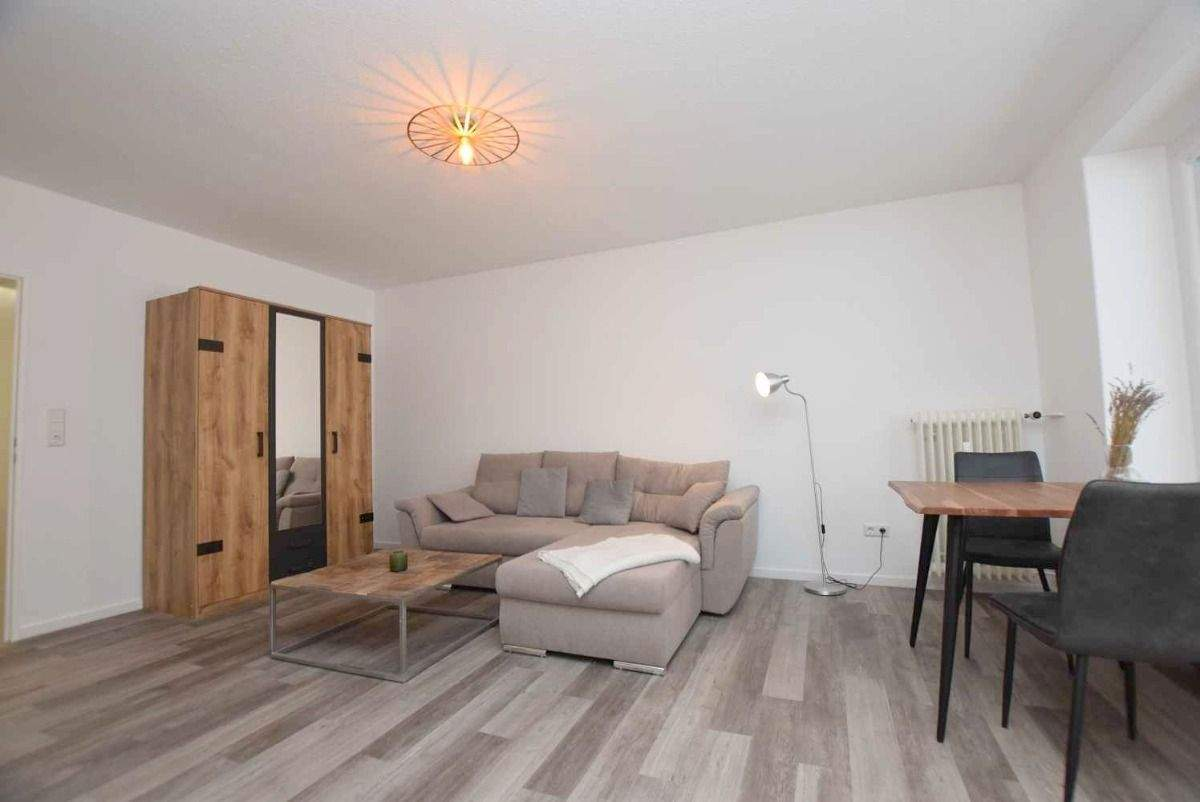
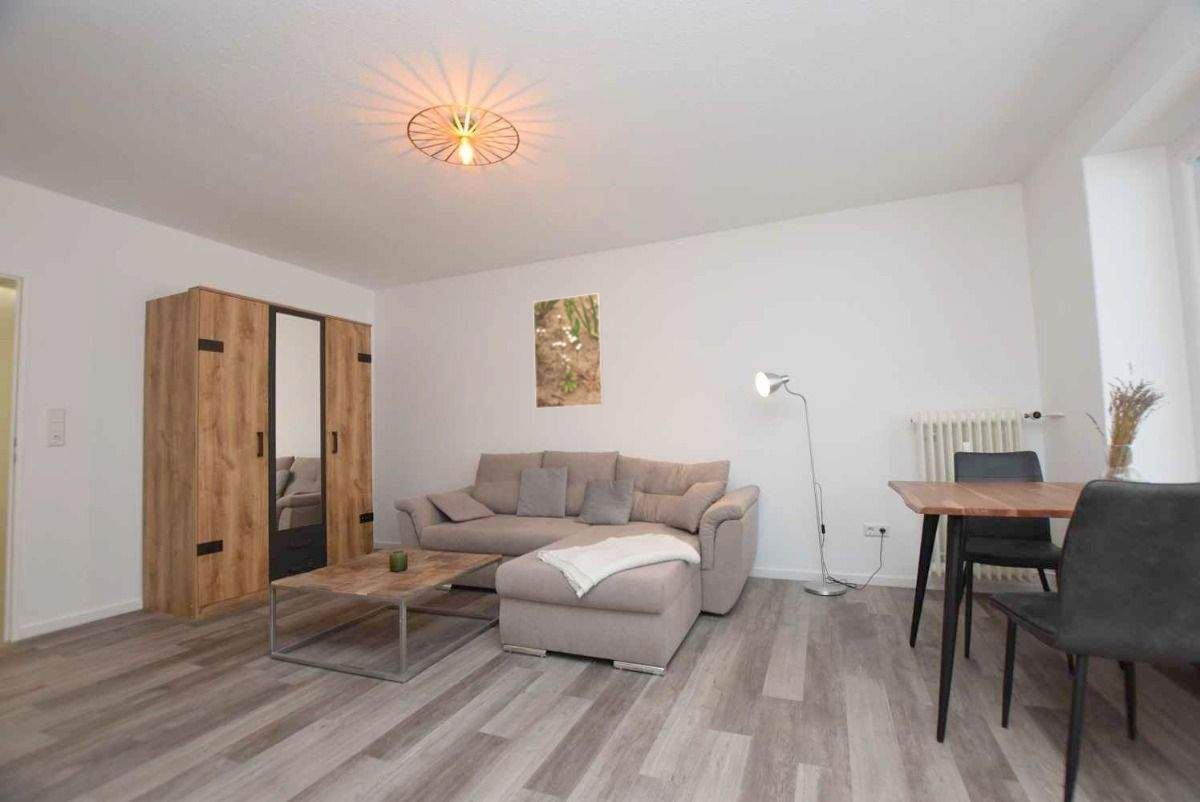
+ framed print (567, 351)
